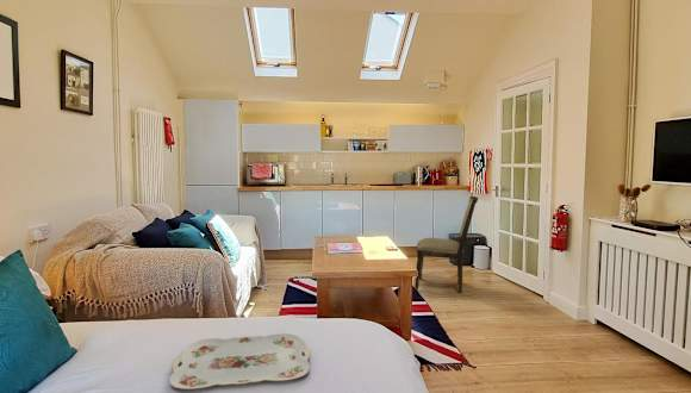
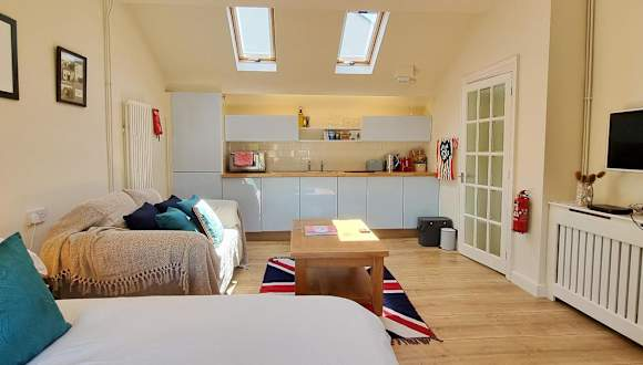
- dining chair (444, 241)
- serving tray (243, 358)
